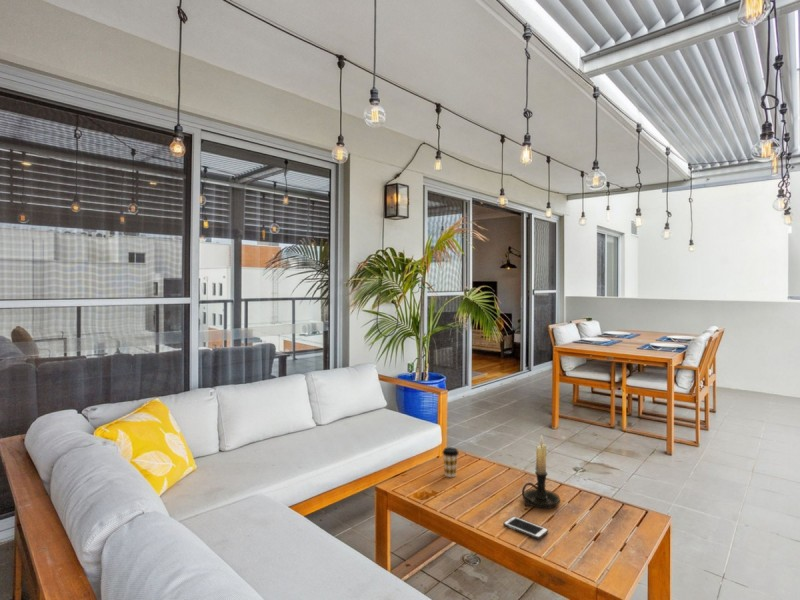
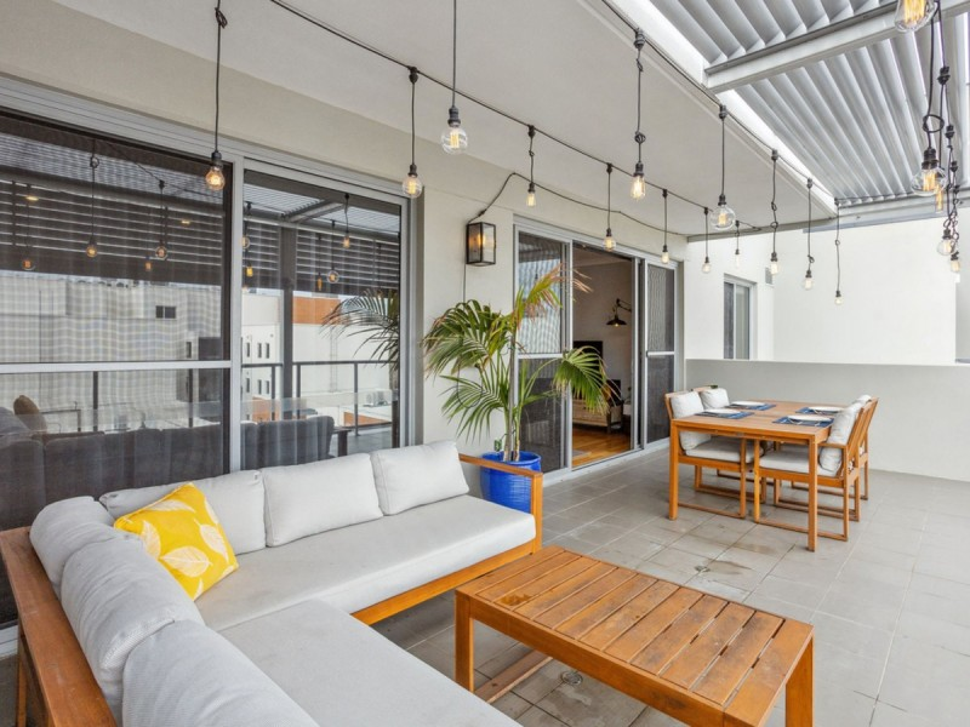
- coffee cup (450, 462)
- cell phone (525, 527)
- candle holder (537, 469)
